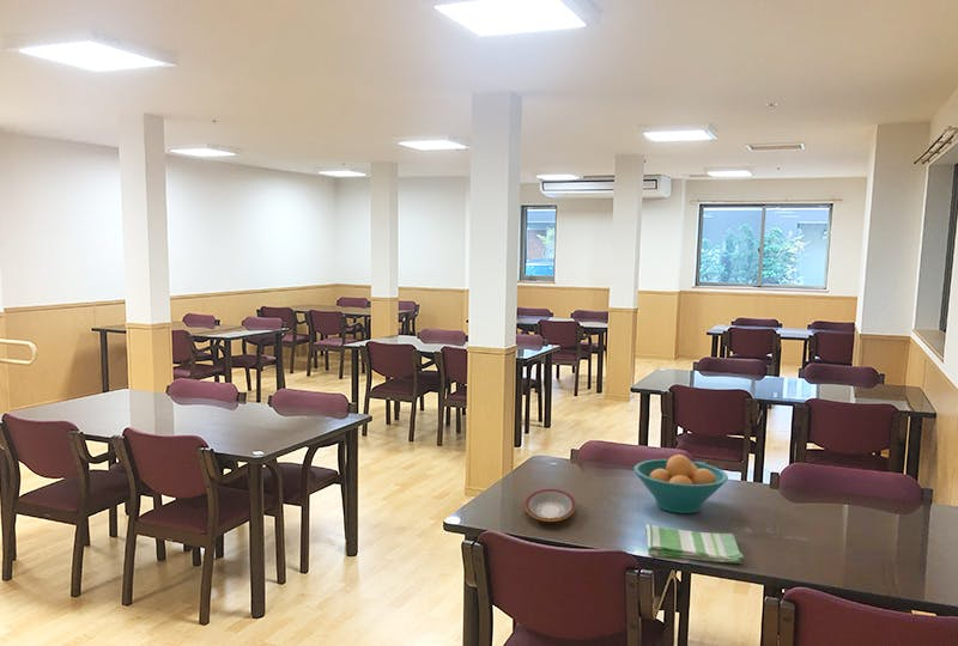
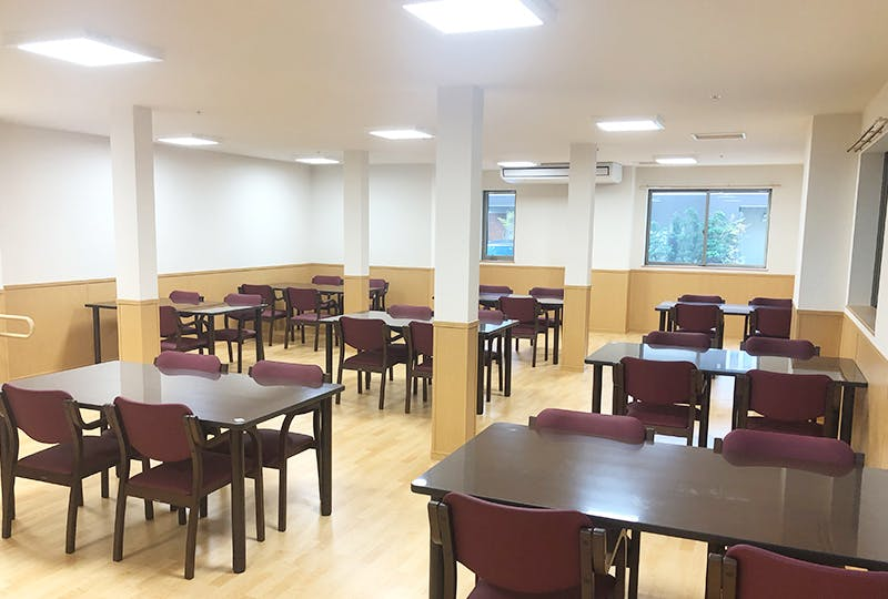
- plate (550, 507)
- dish towel (691, 542)
- fruit bowl (679, 481)
